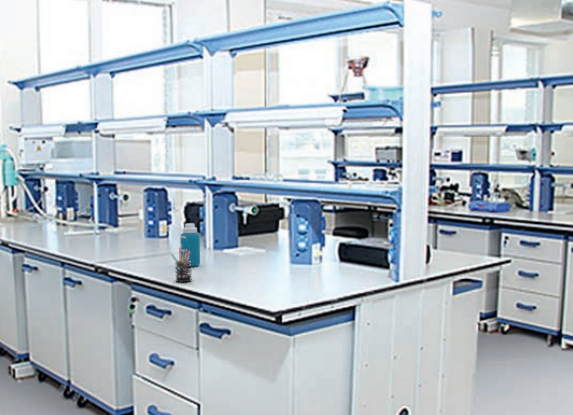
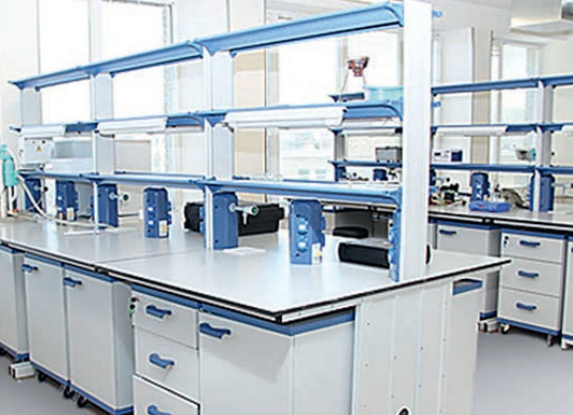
- bottle (190, 244)
- pen holder (181, 264)
